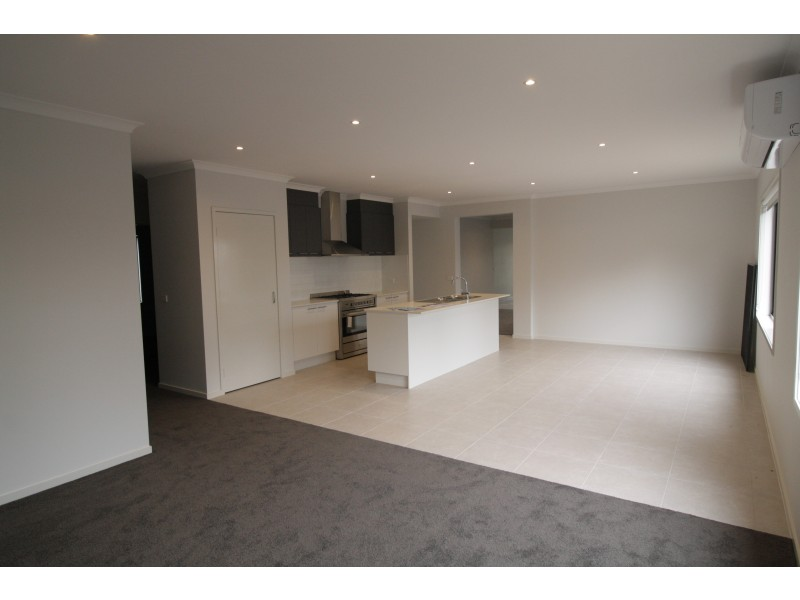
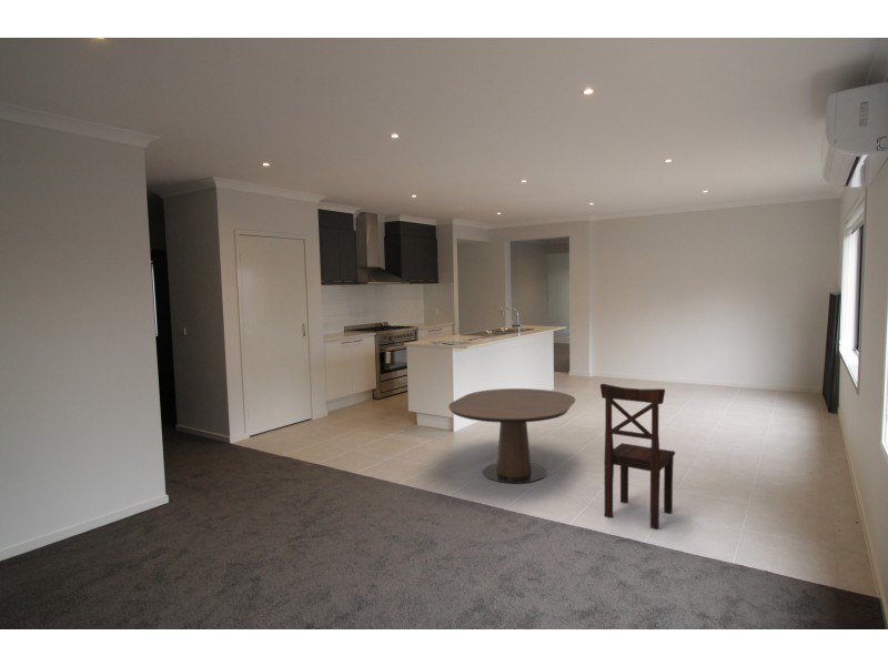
+ chair (638, 448)
+ dining table (523, 437)
